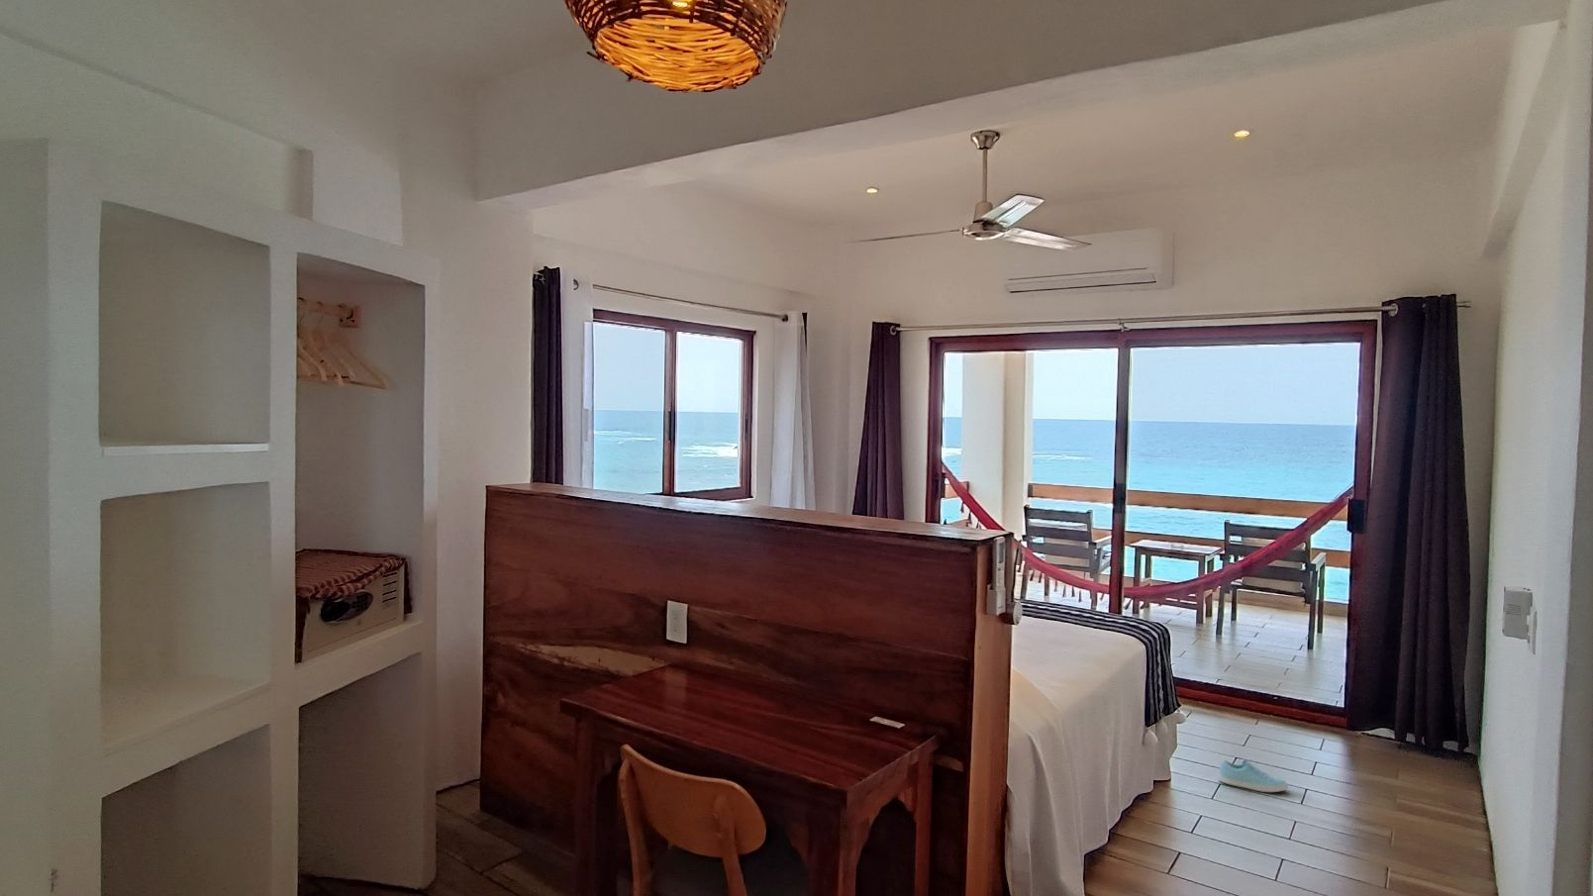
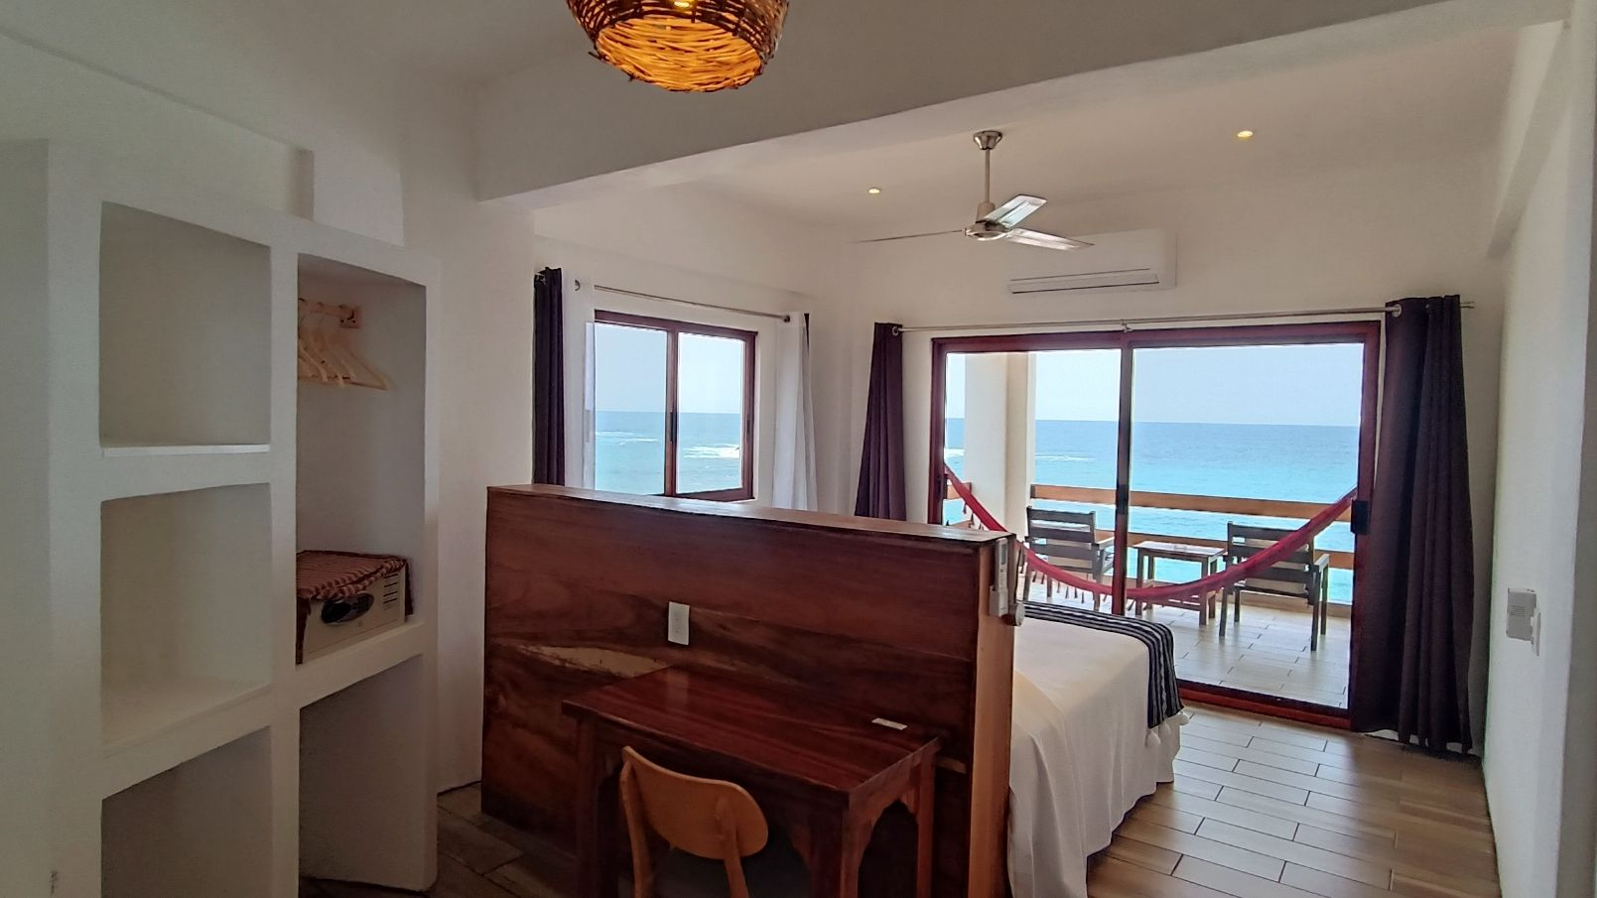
- sneaker (1253, 775)
